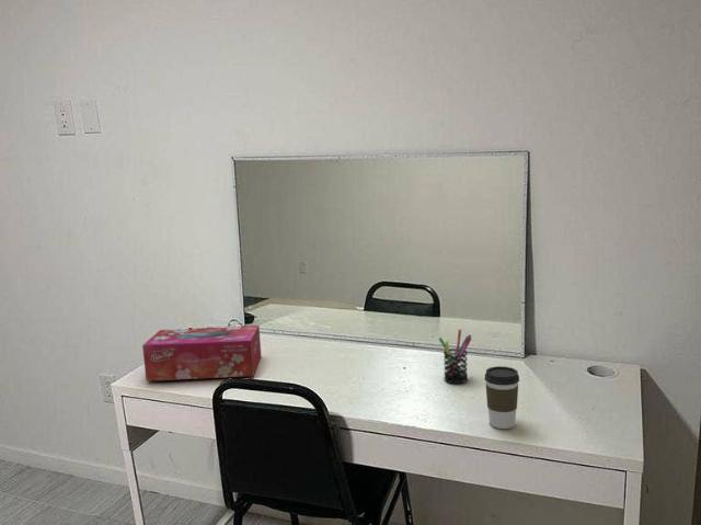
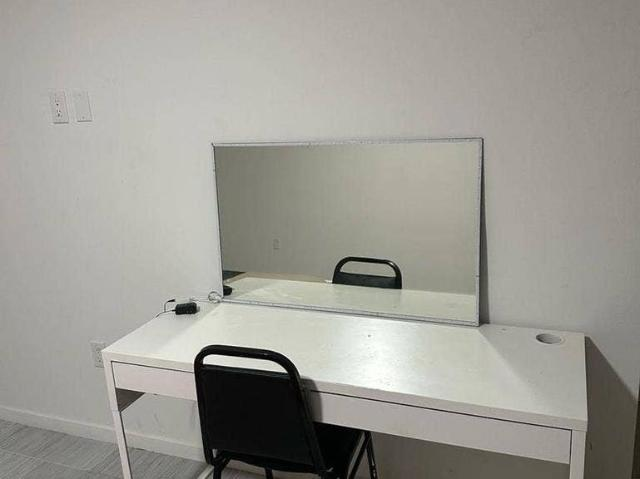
- tissue box (205, 352)
- coffee cup (502, 397)
- pen holder (453, 354)
